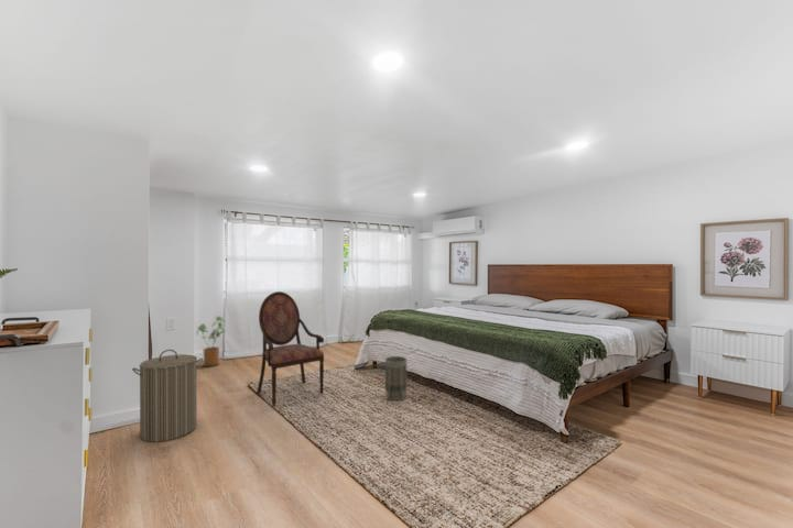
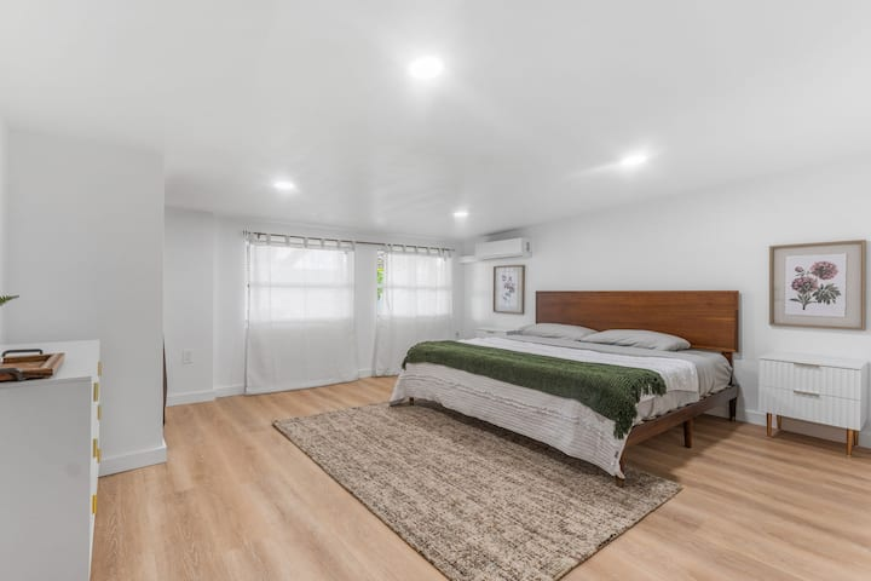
- house plant (213, 341)
- laundry hamper (169, 389)
- armchair (287, 342)
- basket (395, 377)
